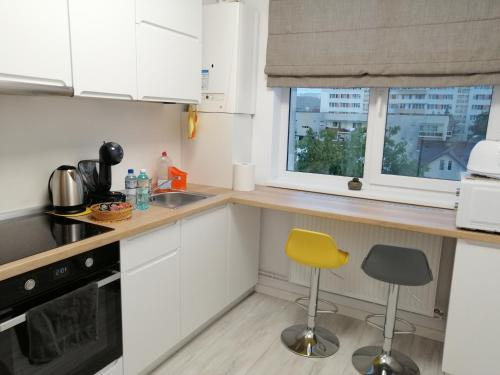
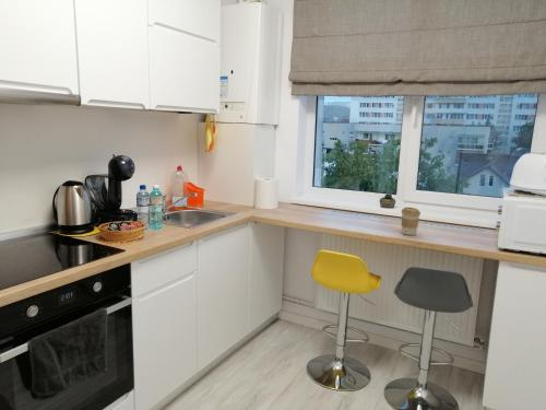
+ coffee cup (410, 221)
